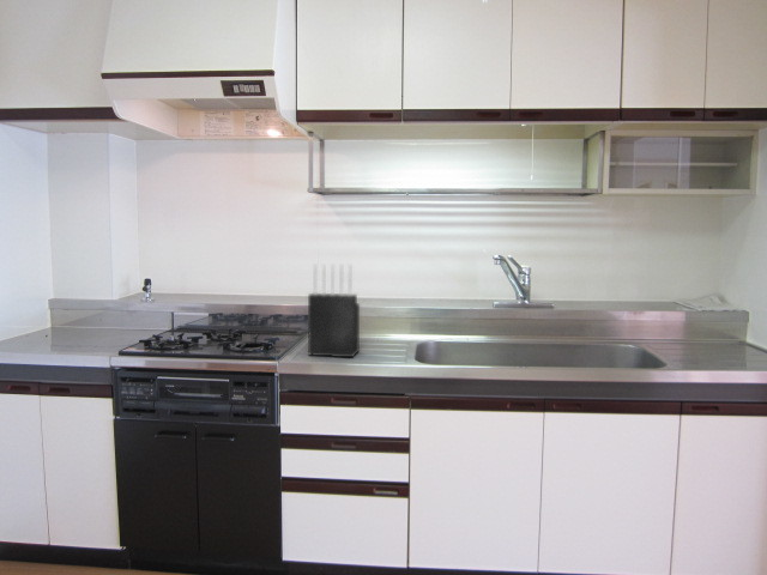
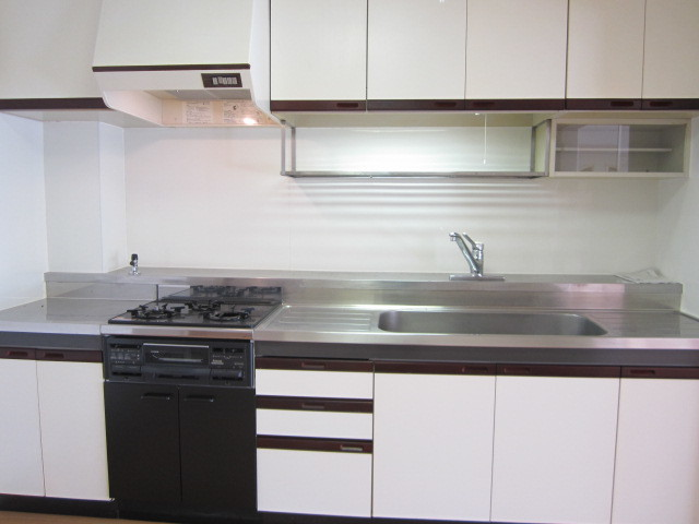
- knife block (334, 308)
